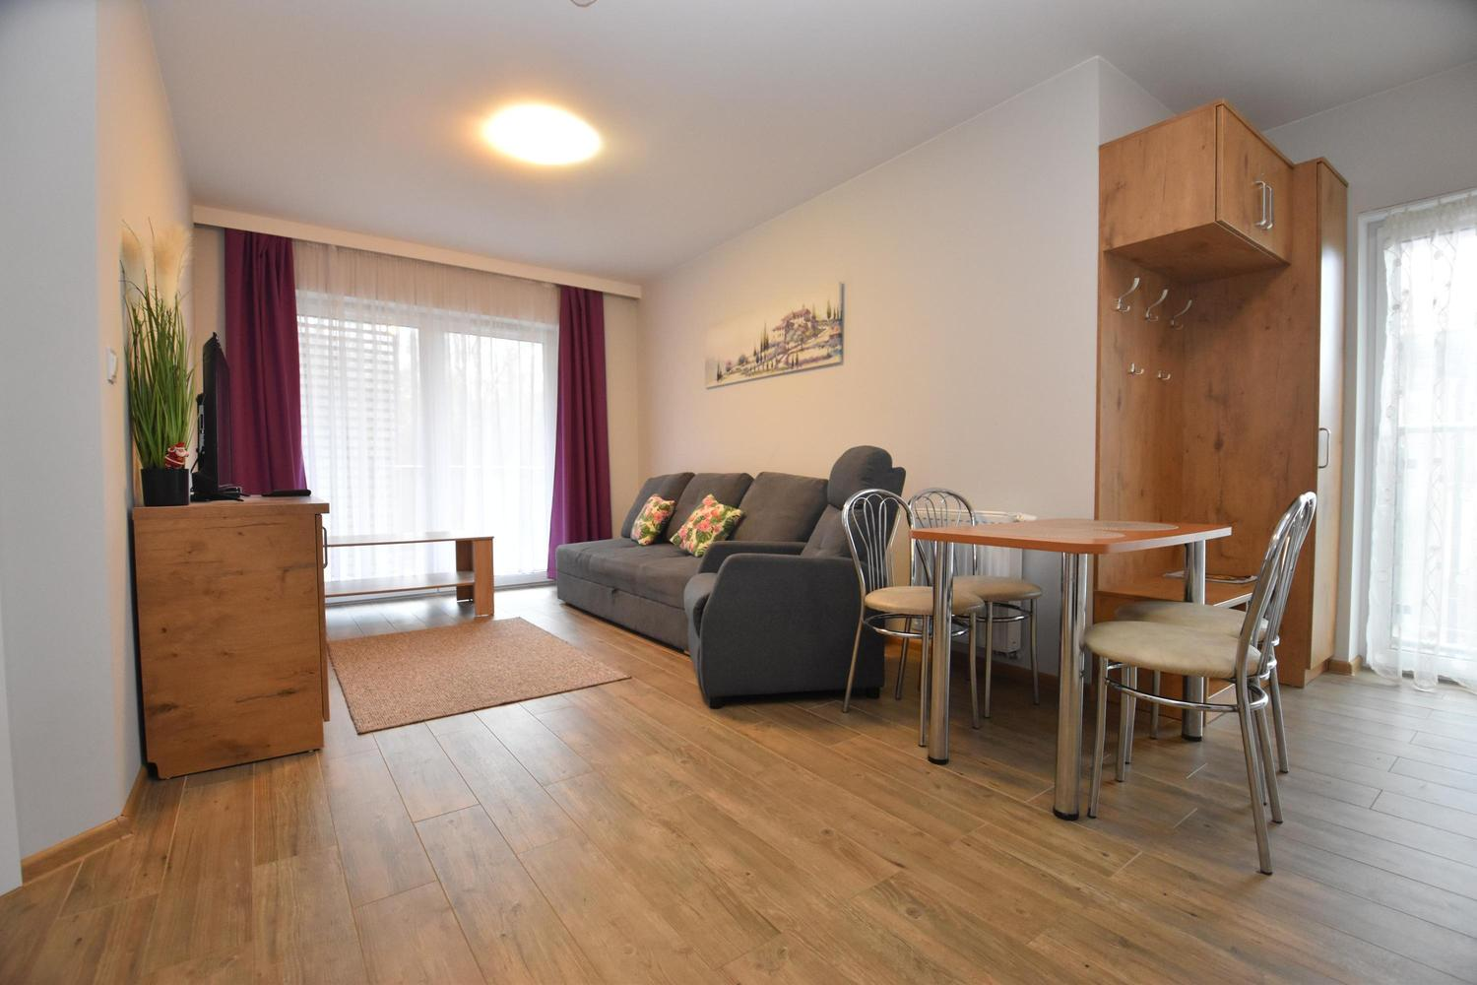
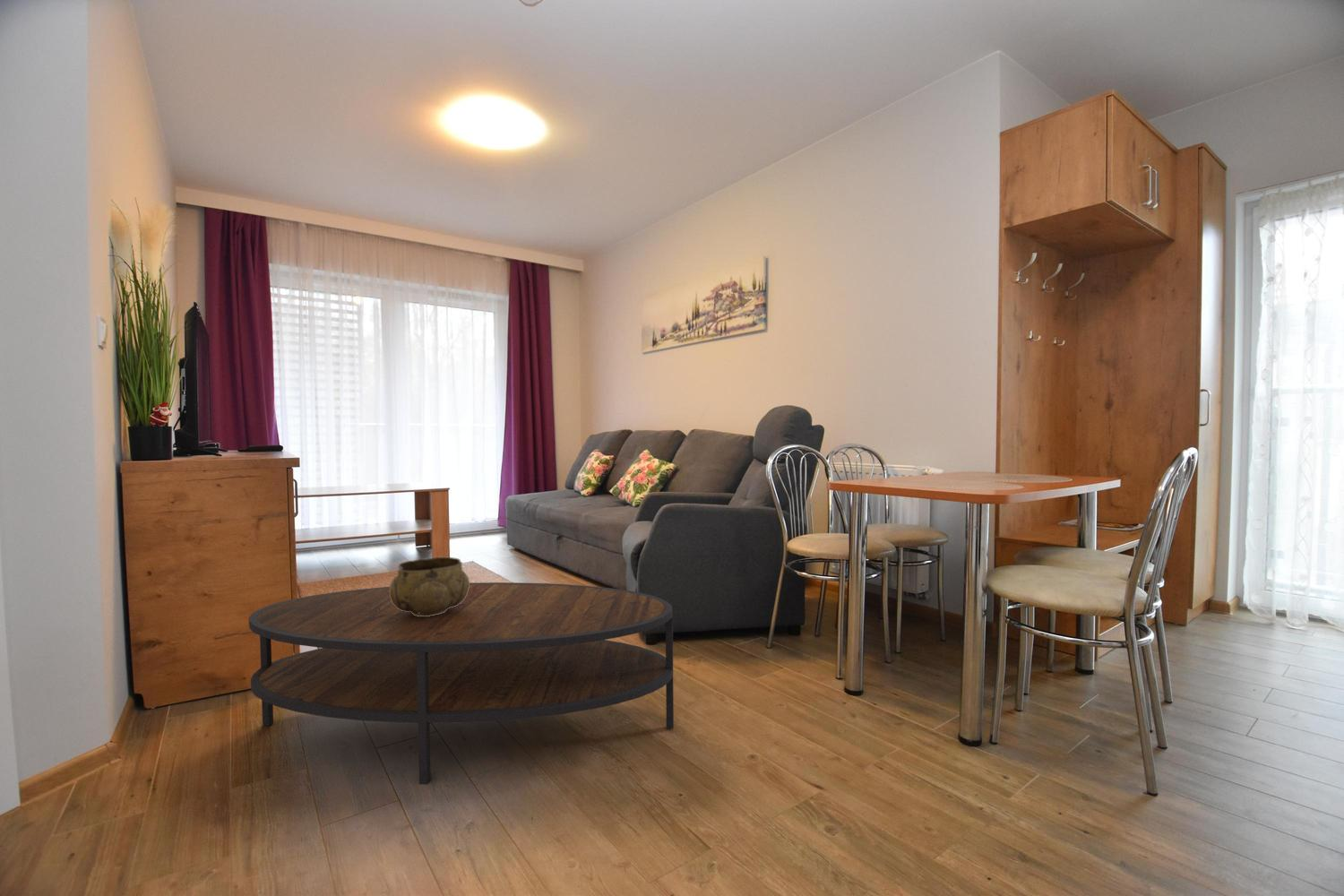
+ coffee table (466, 667)
+ decorative bowl (430, 586)
